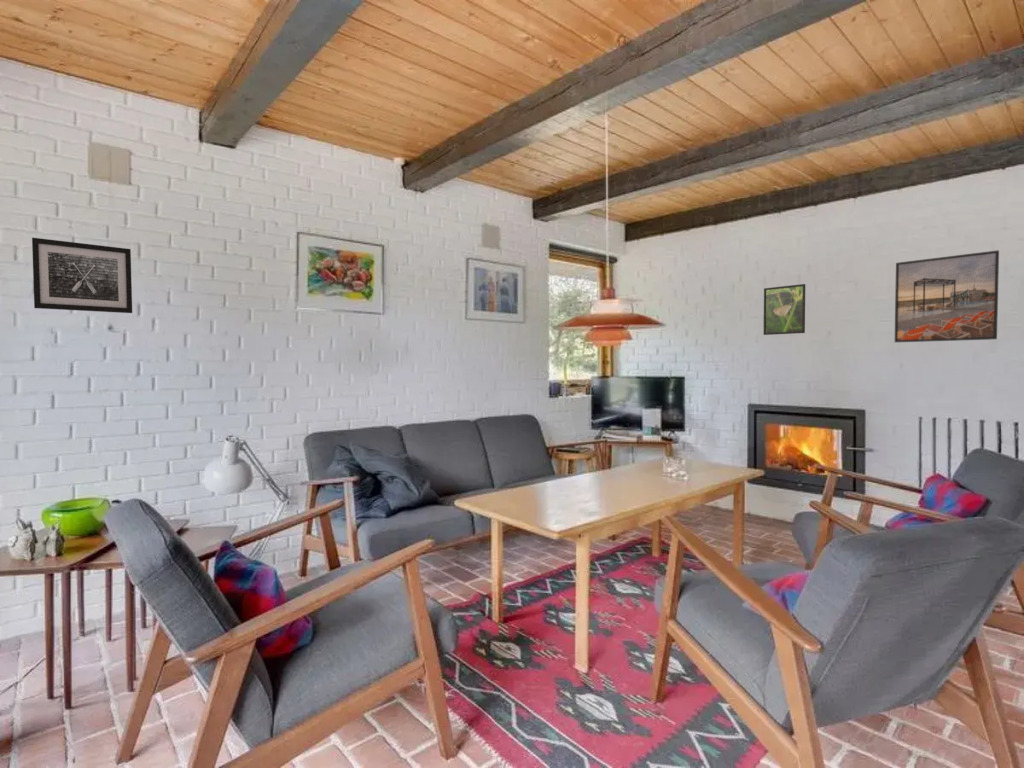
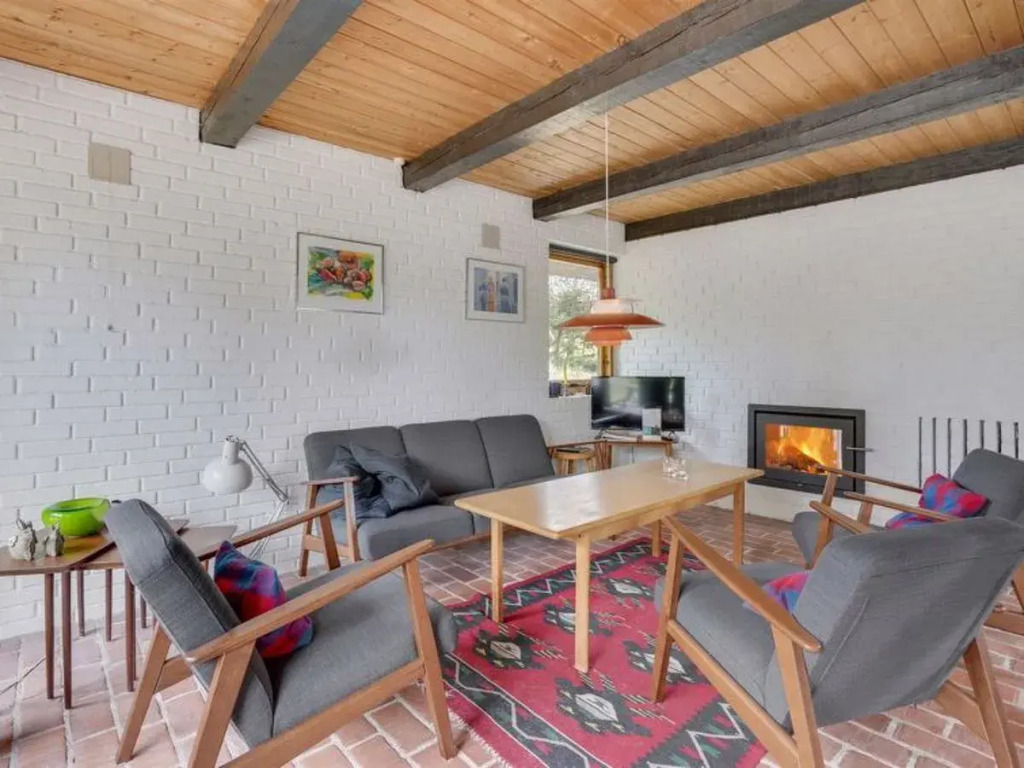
- wall art (84, 277)
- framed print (783, 310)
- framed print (943, 299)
